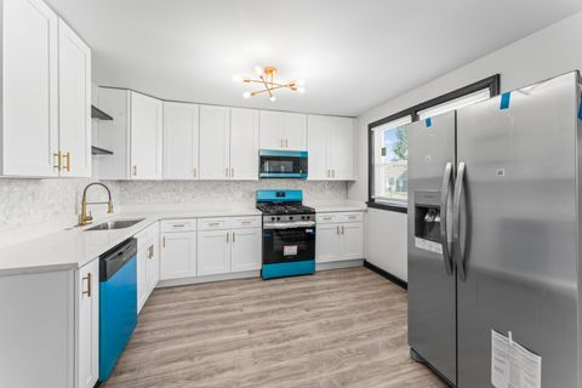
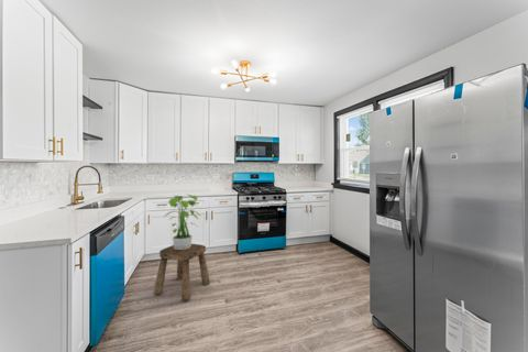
+ stool (183, 268)
+ potted plant (182, 221)
